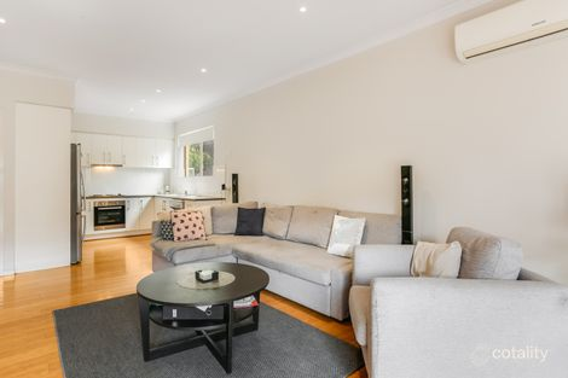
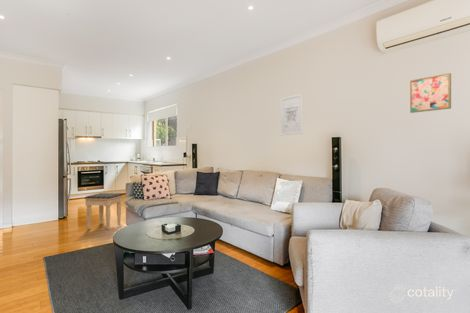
+ wall art (429, 93)
+ wall art (291, 115)
+ footstool (103, 210)
